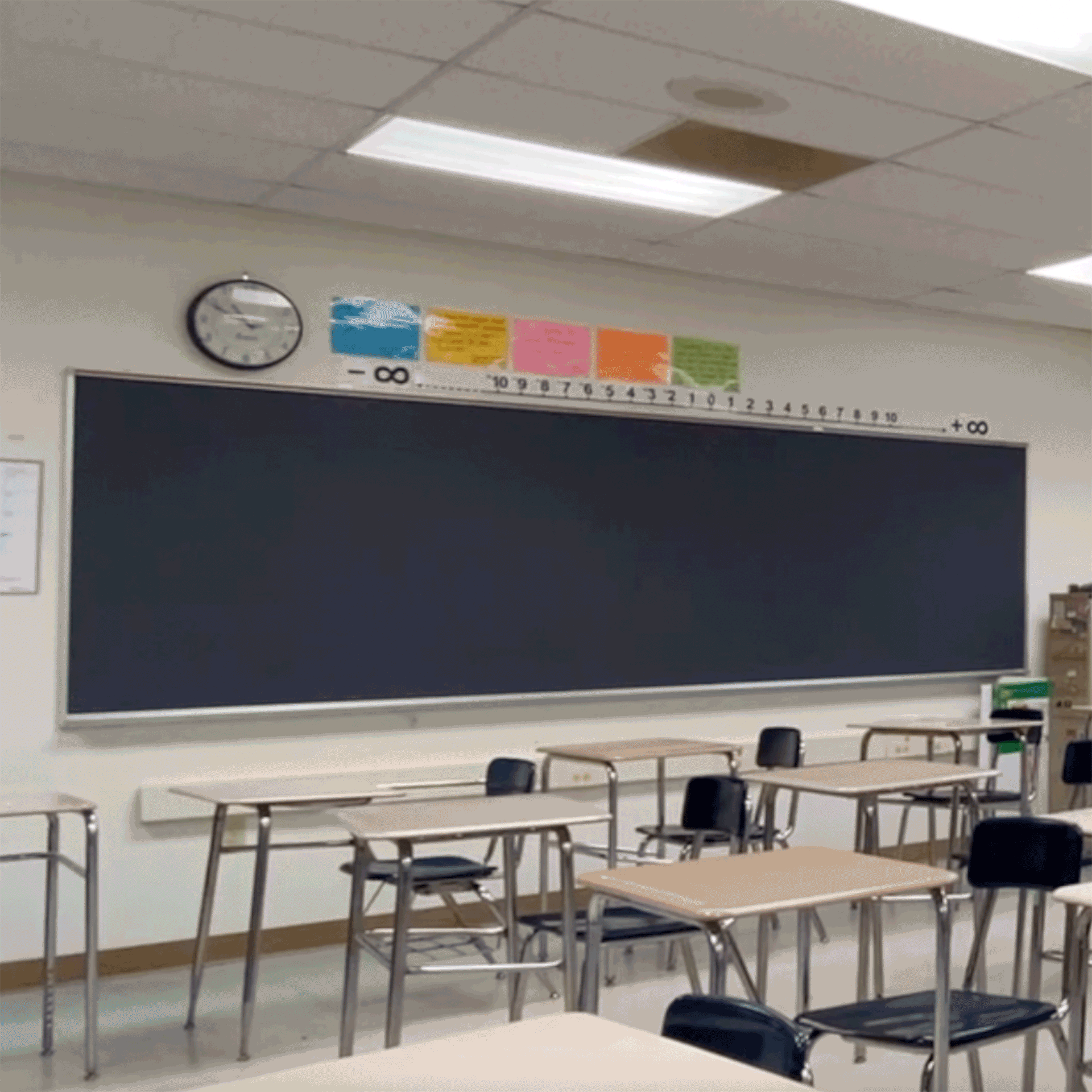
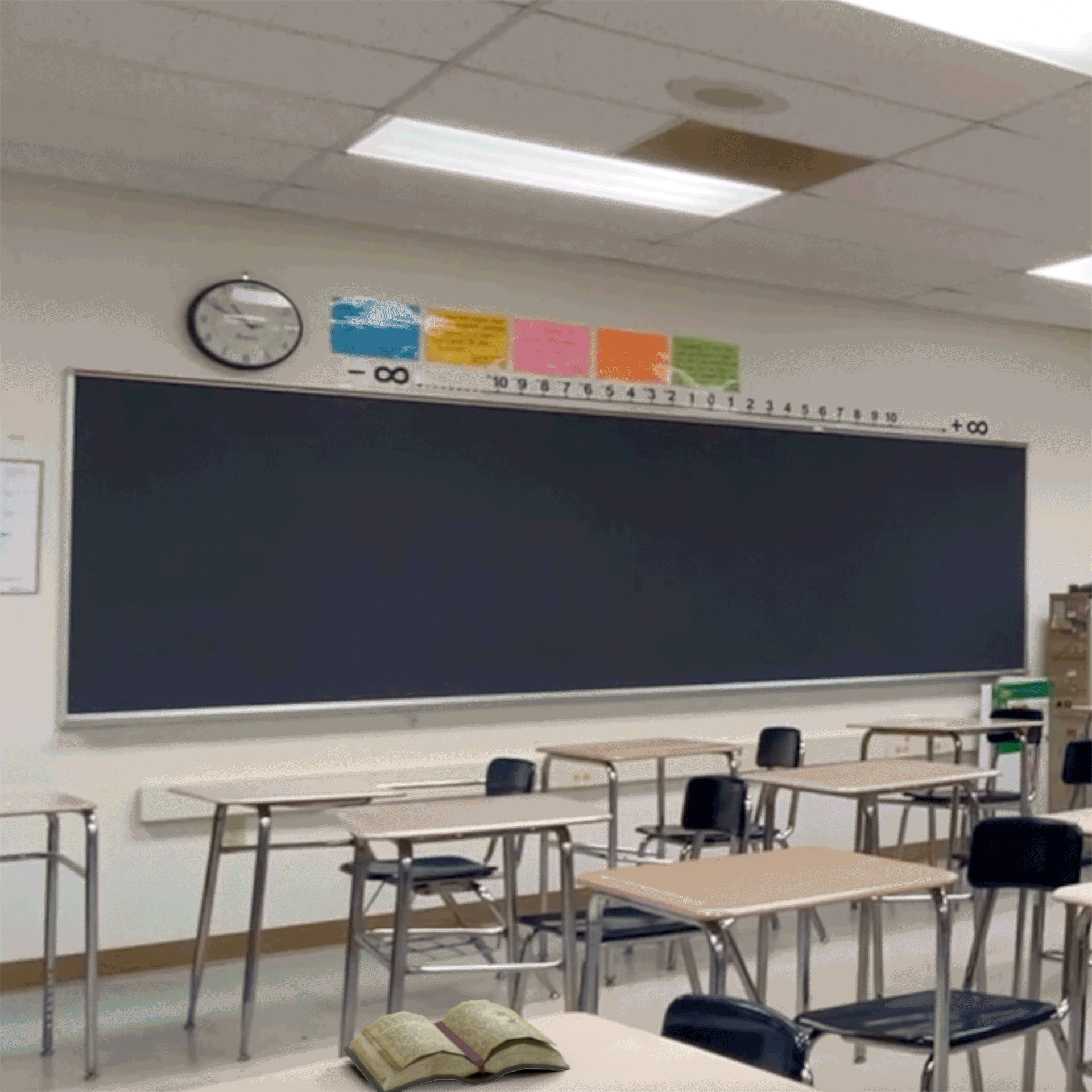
+ diary (457, 1042)
